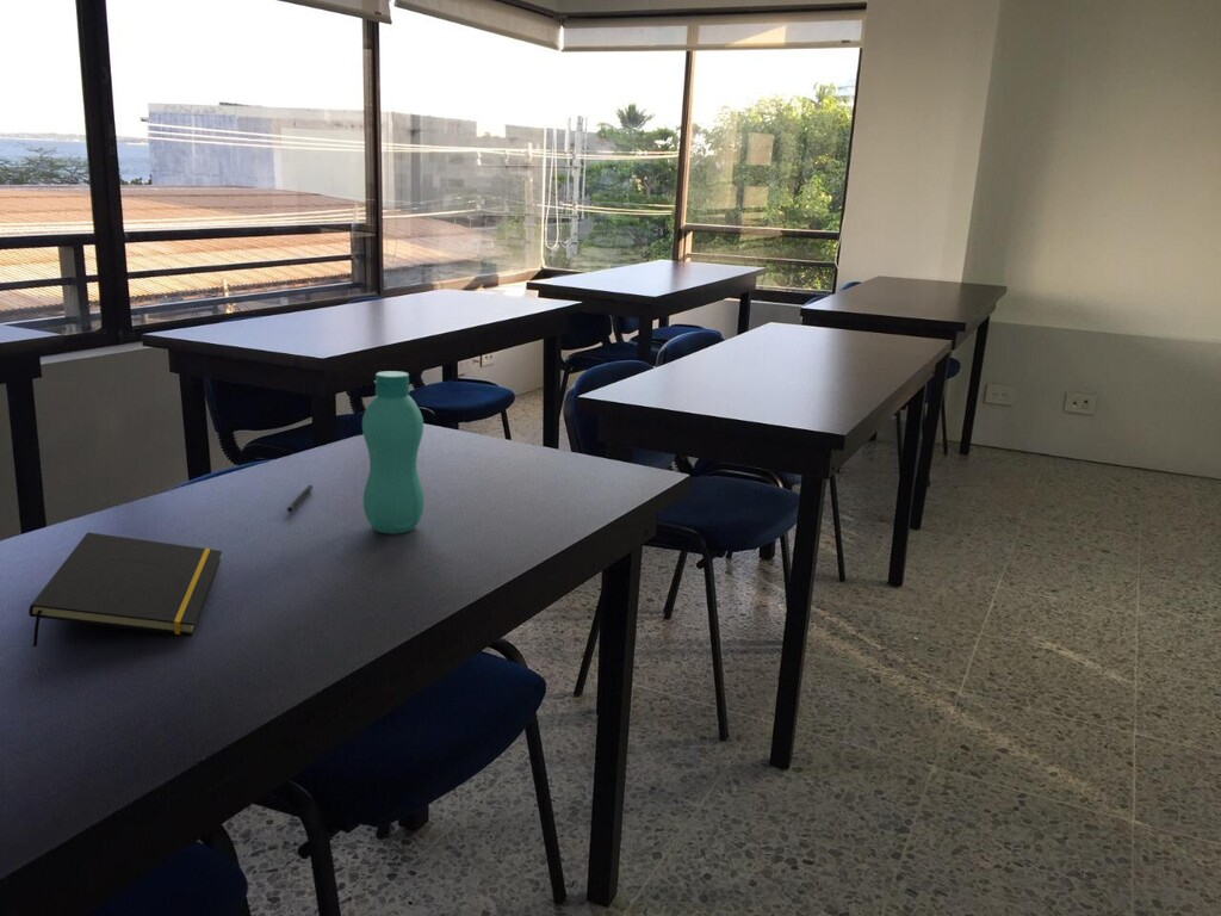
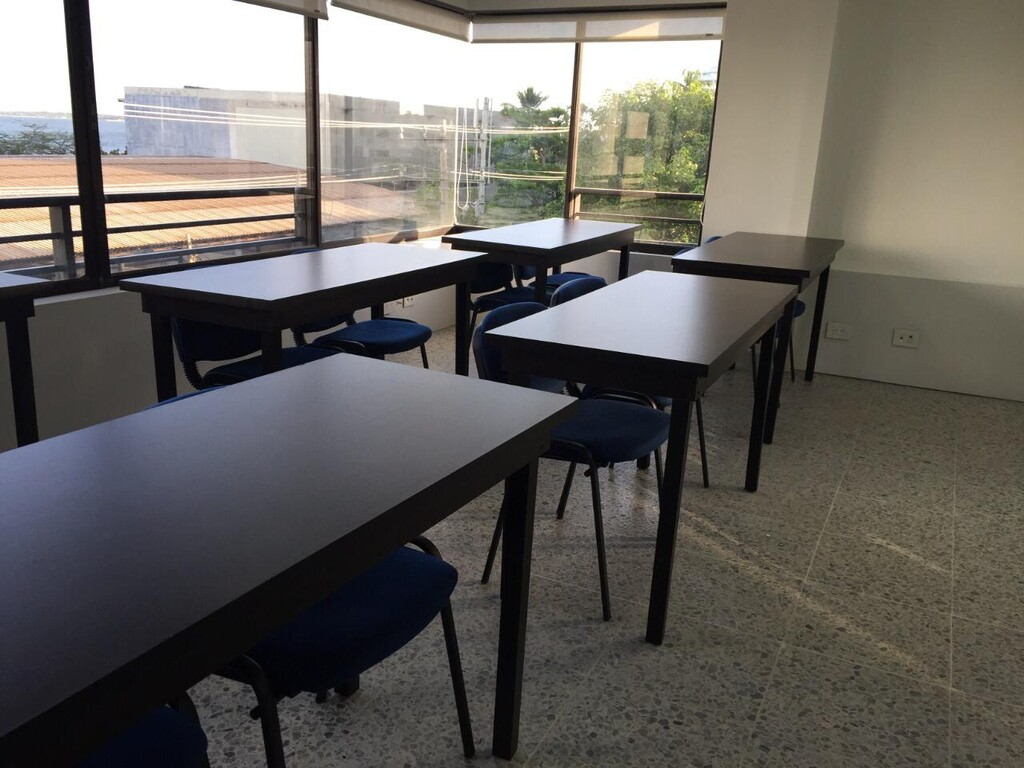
- notepad (136, 580)
- bottle (392, 452)
- pen (300, 496)
